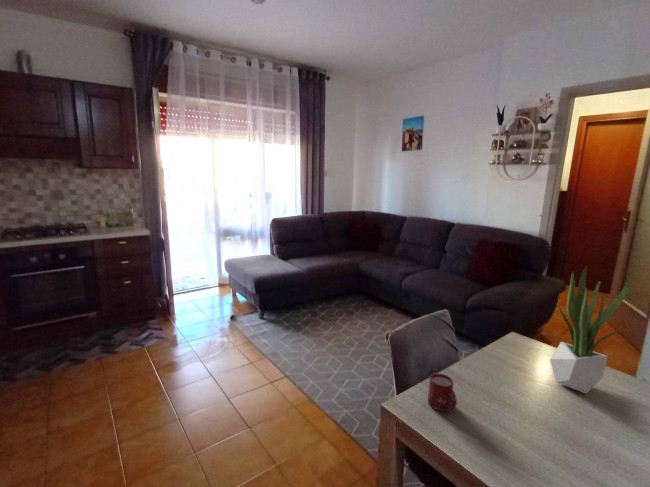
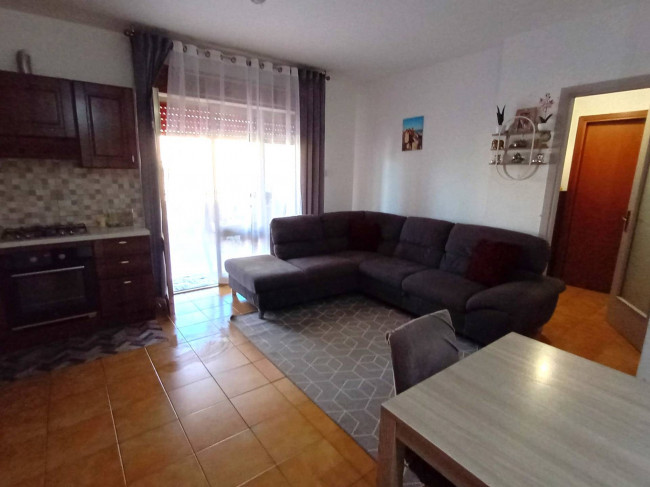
- cup (443, 394)
- potted plant (583, 329)
